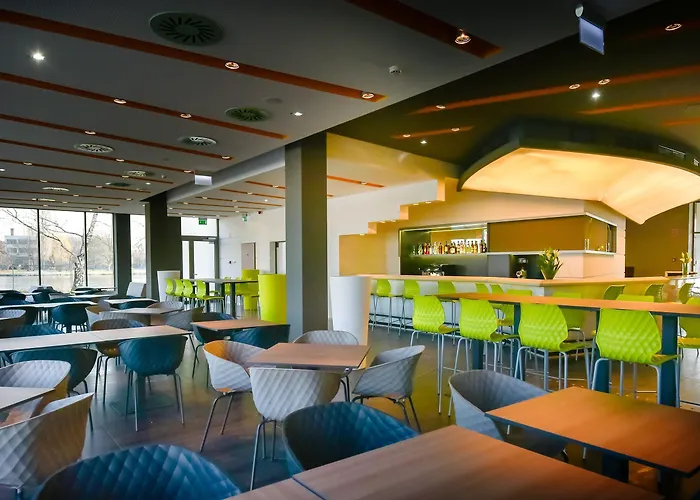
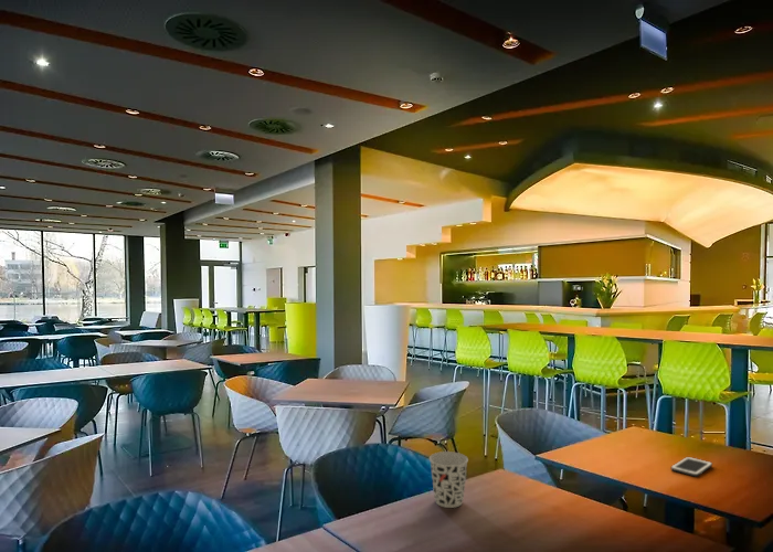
+ cell phone (691, 466)
+ cup (448, 479)
